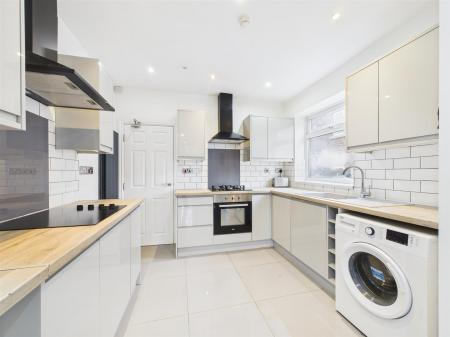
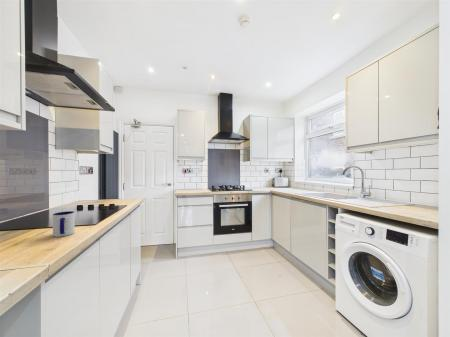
+ mug (63, 224)
